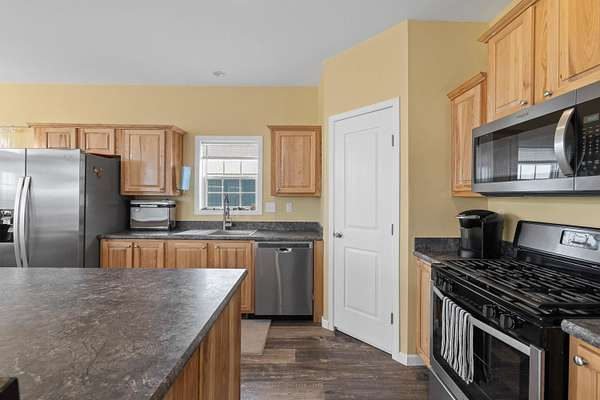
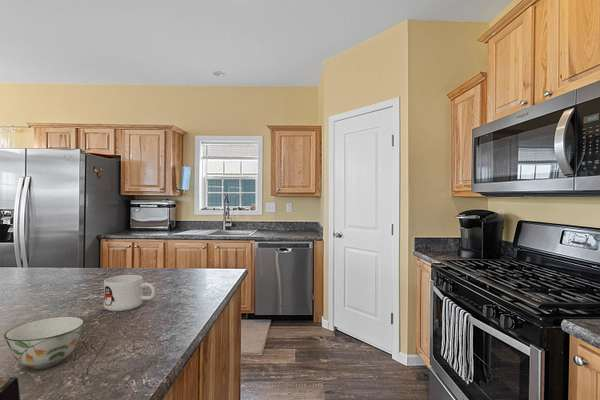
+ soup bowl (46, 344)
+ mug (130, 292)
